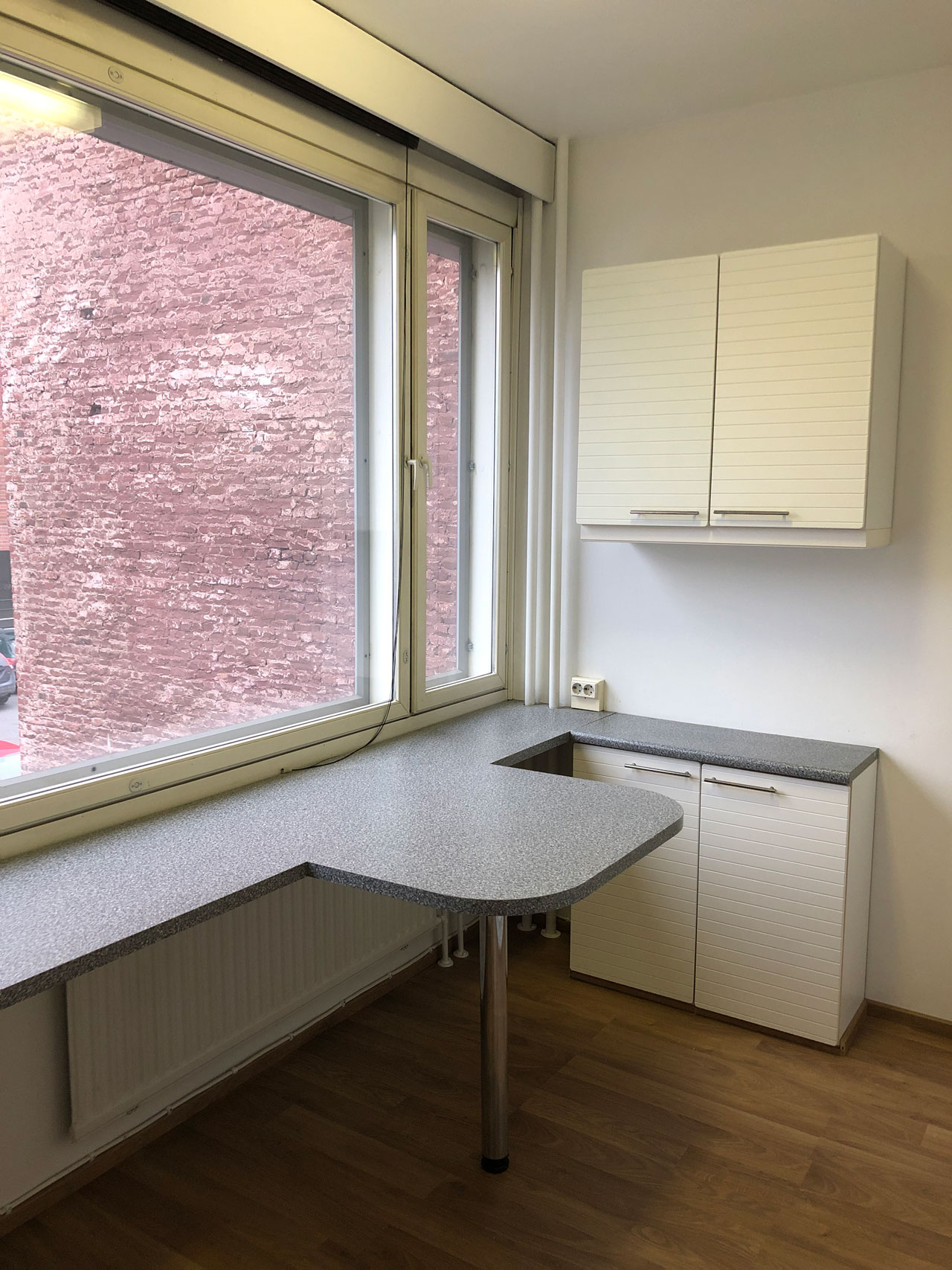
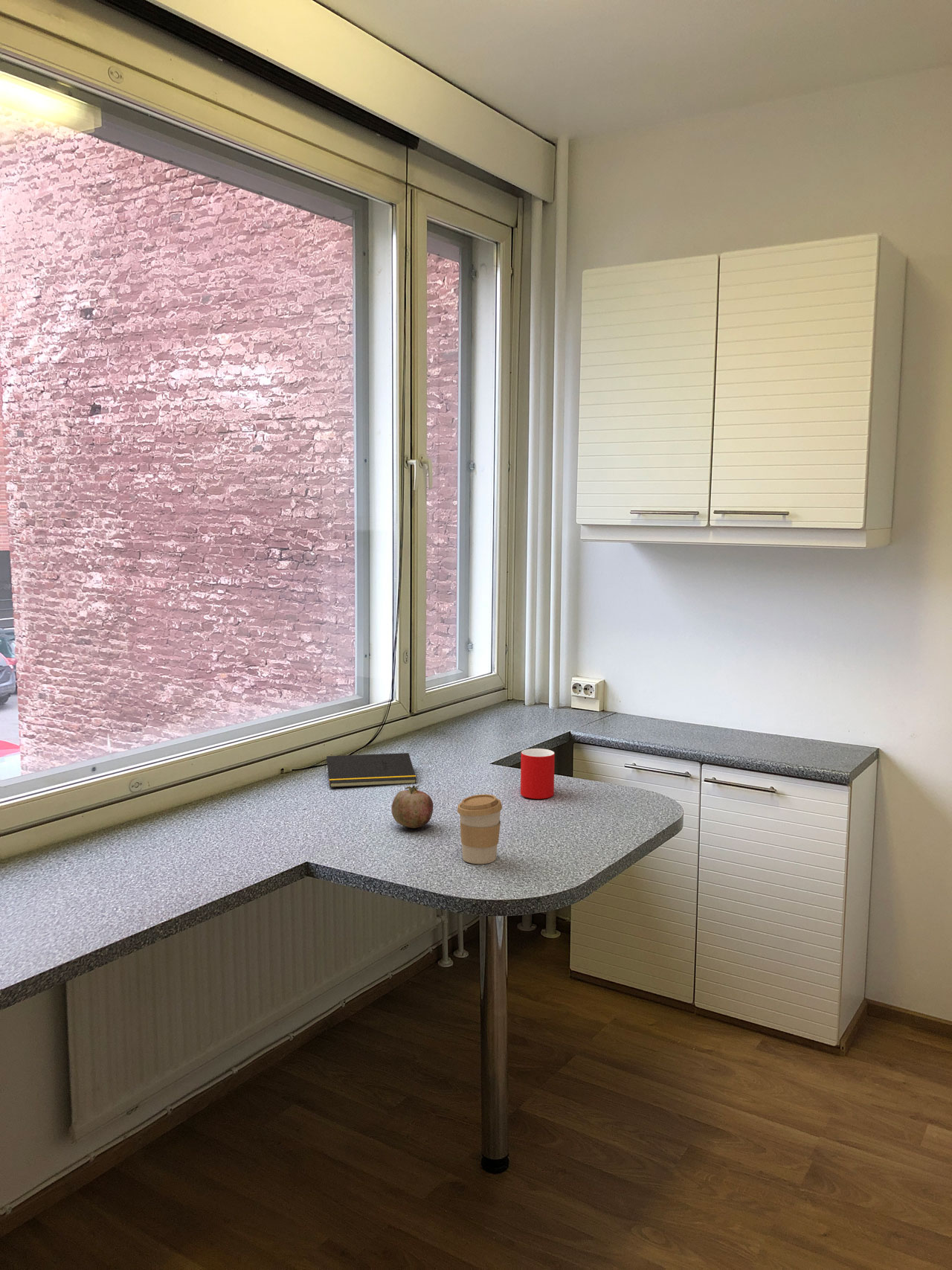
+ fruit (412, 806)
+ coffee cup (479, 827)
+ notepad (370, 769)
+ cup (536, 772)
